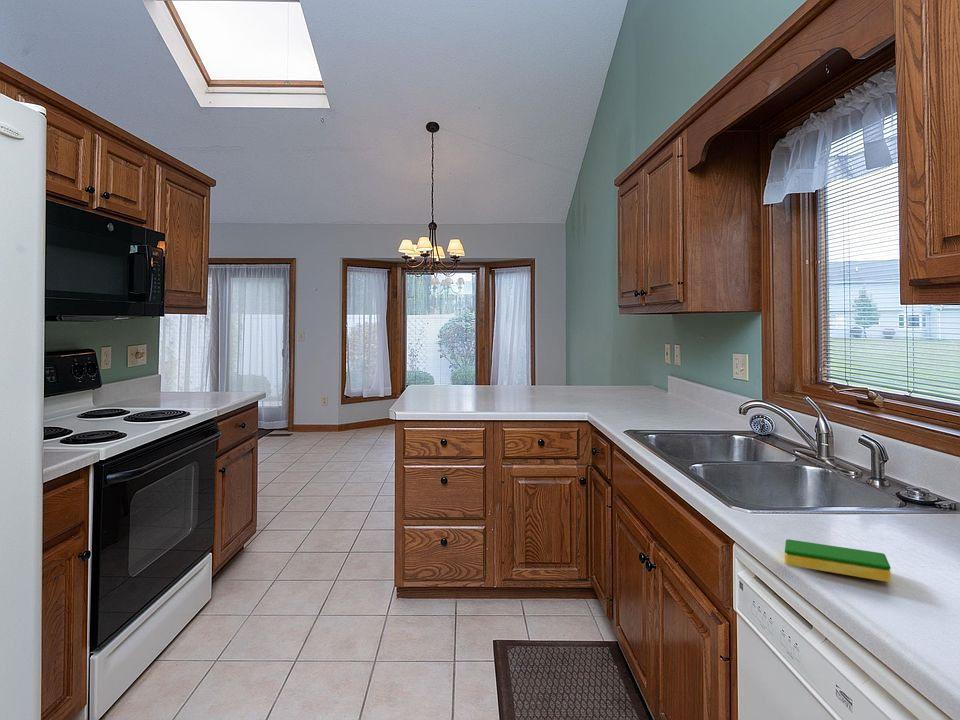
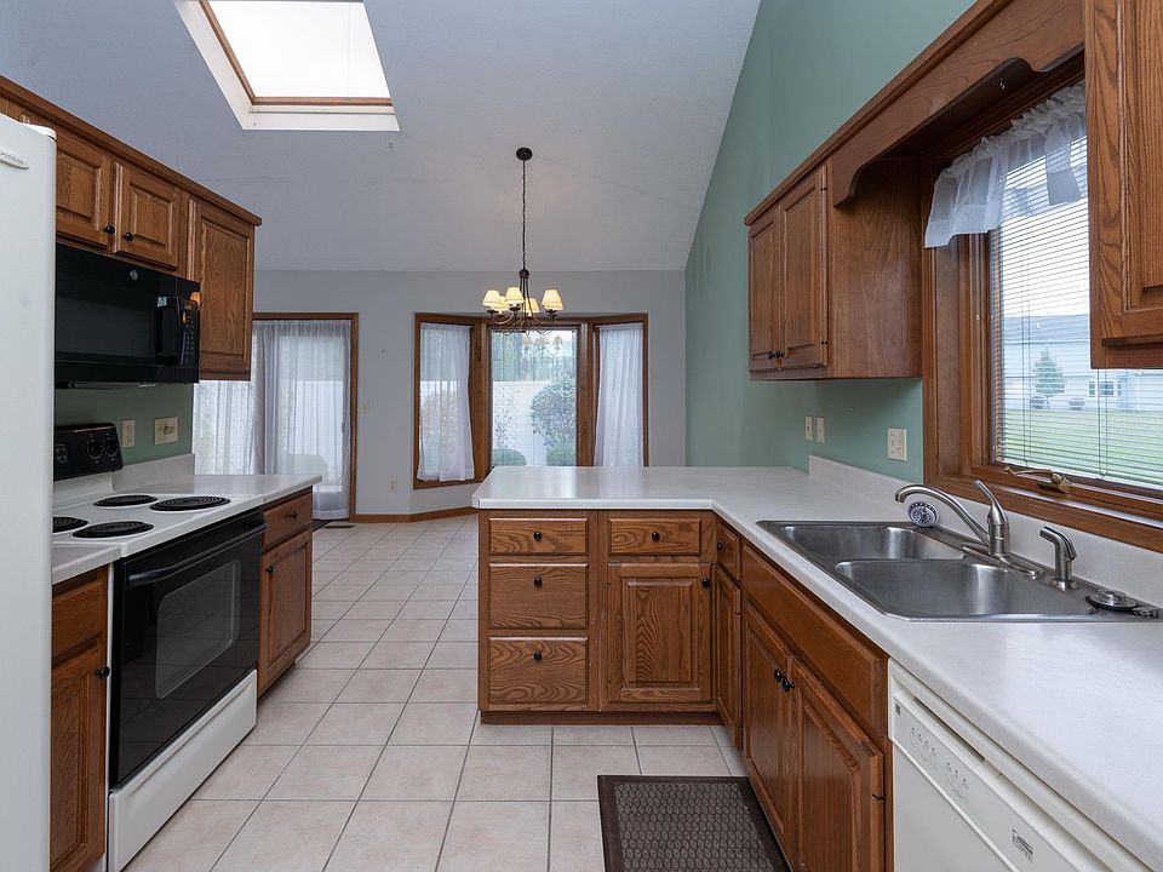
- dish sponge (834, 559)
